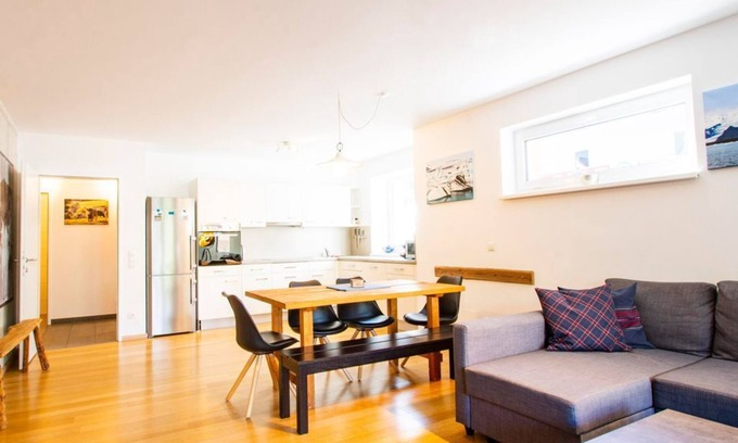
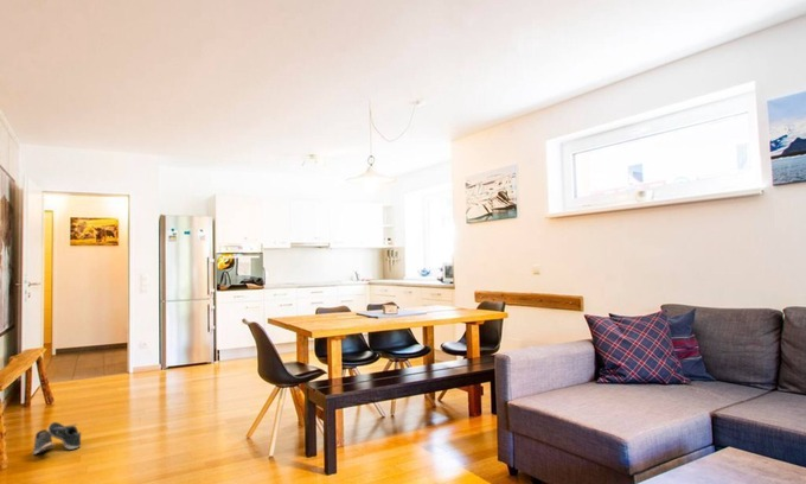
+ shoe (51, 437)
